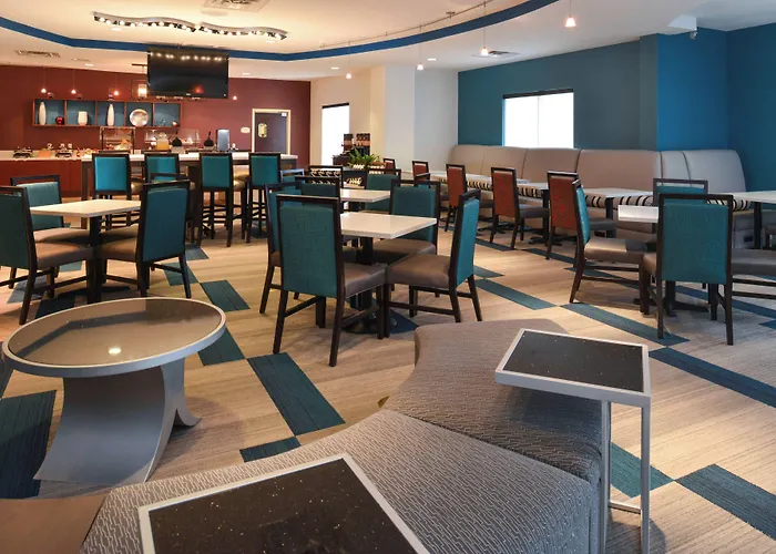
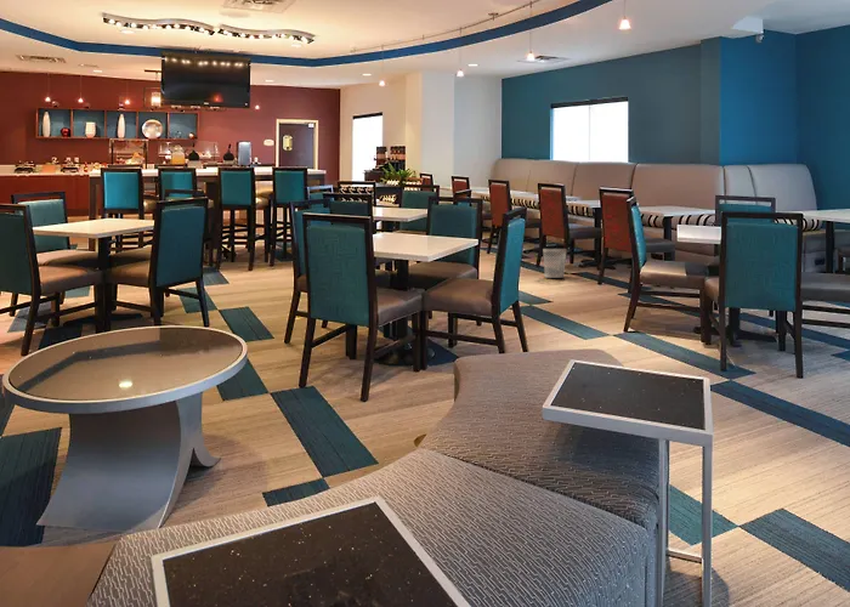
+ wastebasket (554, 262)
